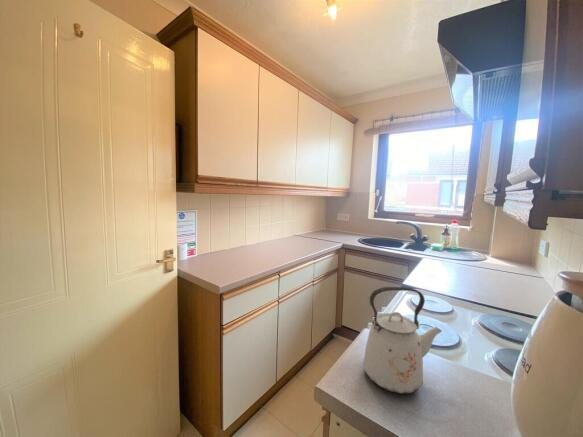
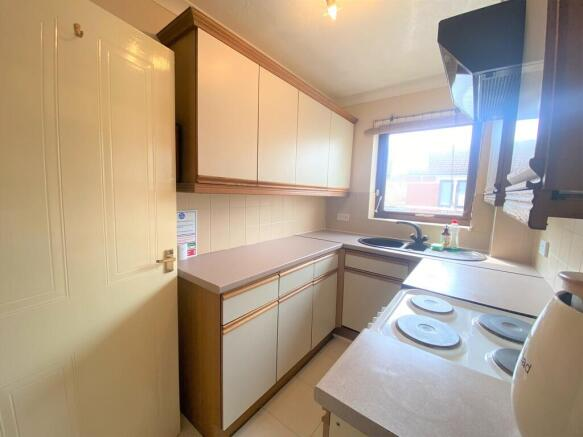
- kettle (404, 333)
